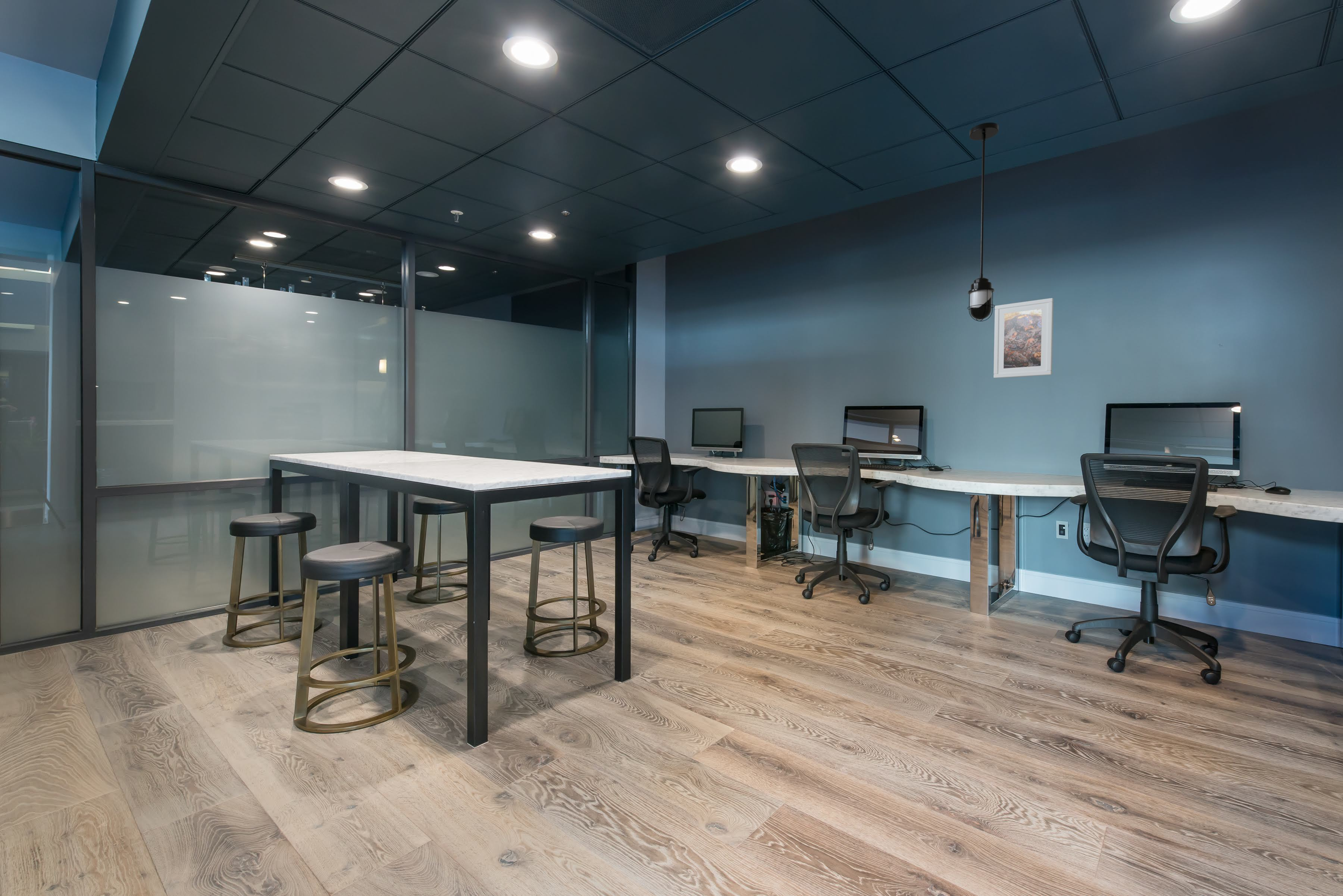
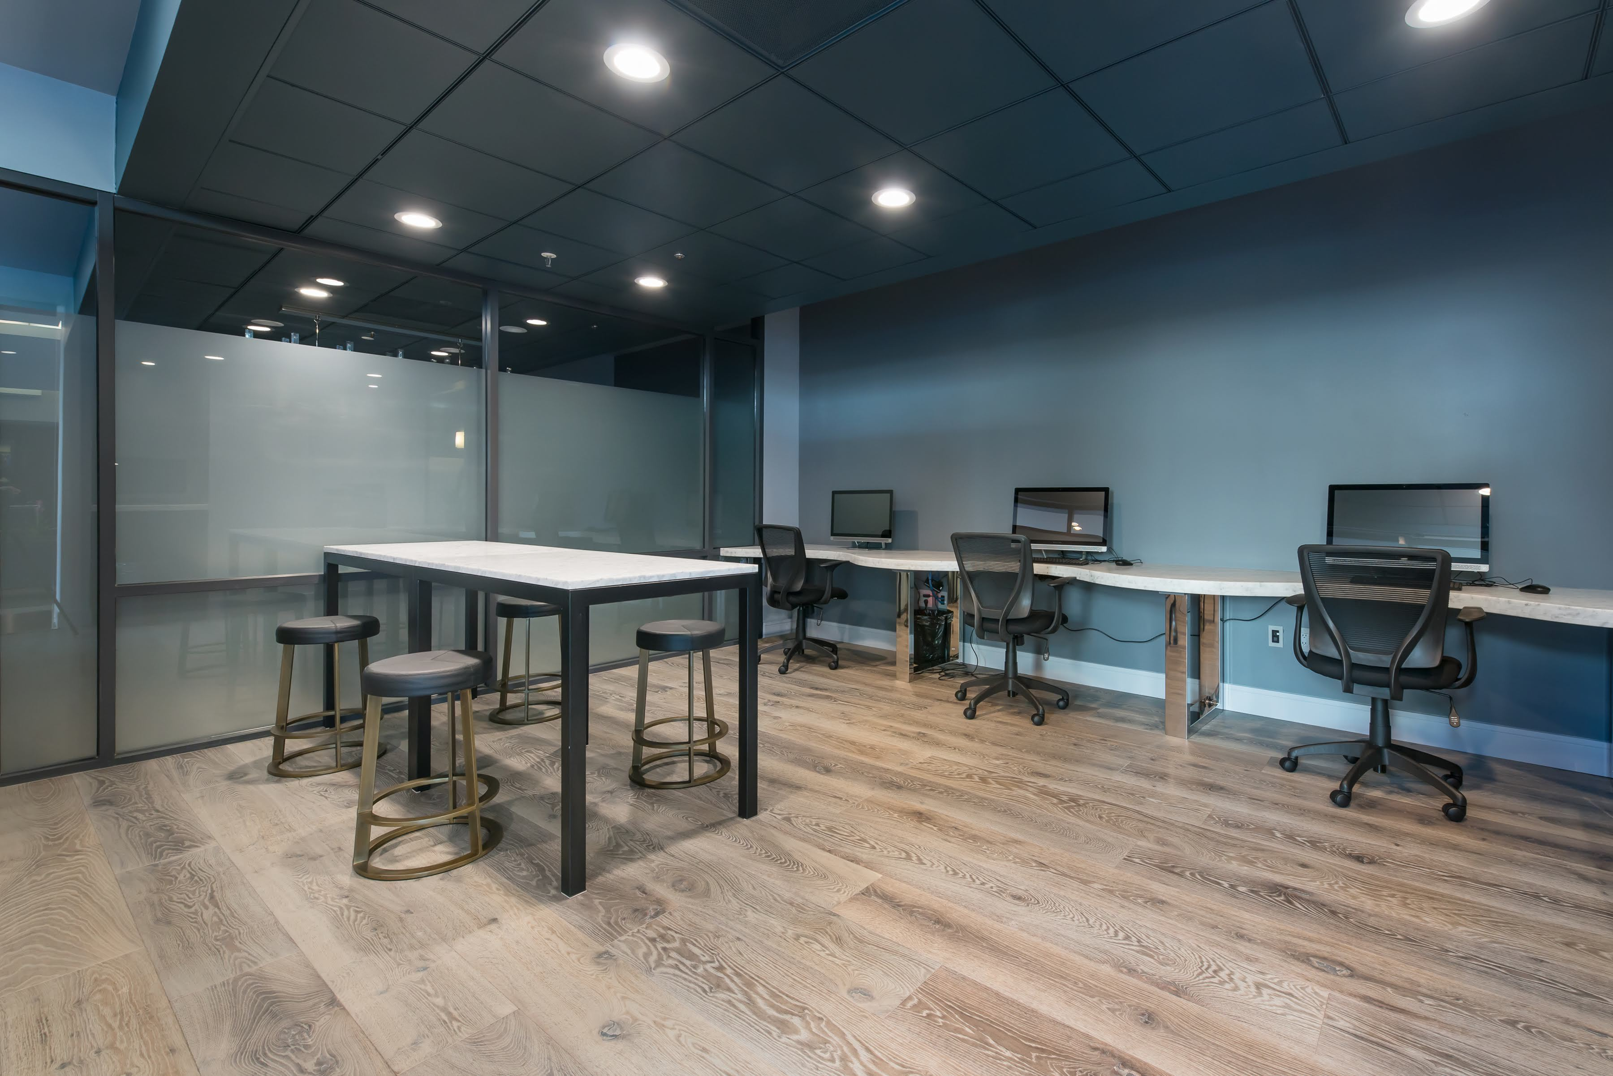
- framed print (1023, 339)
- light fixture (982, 225)
